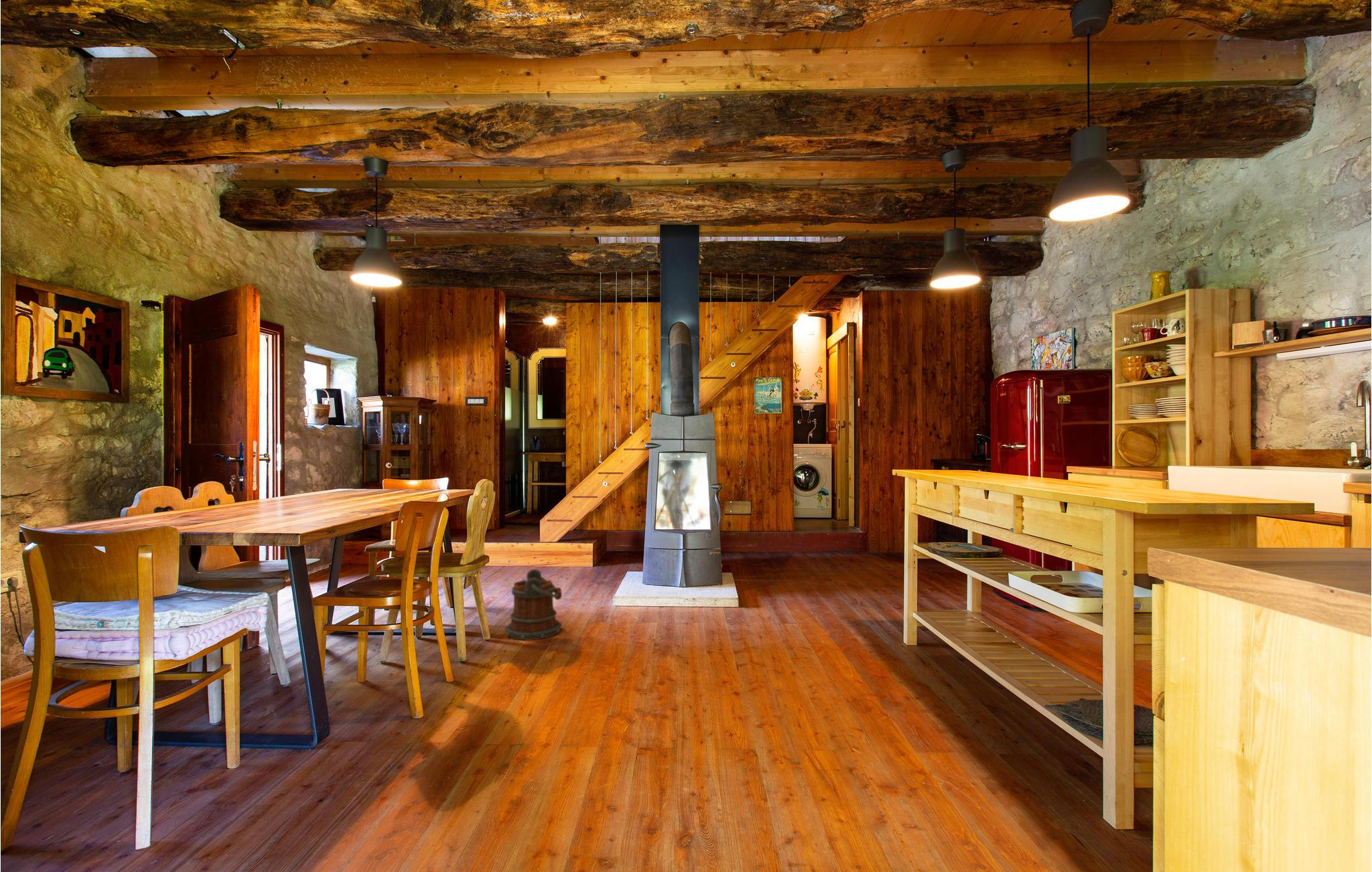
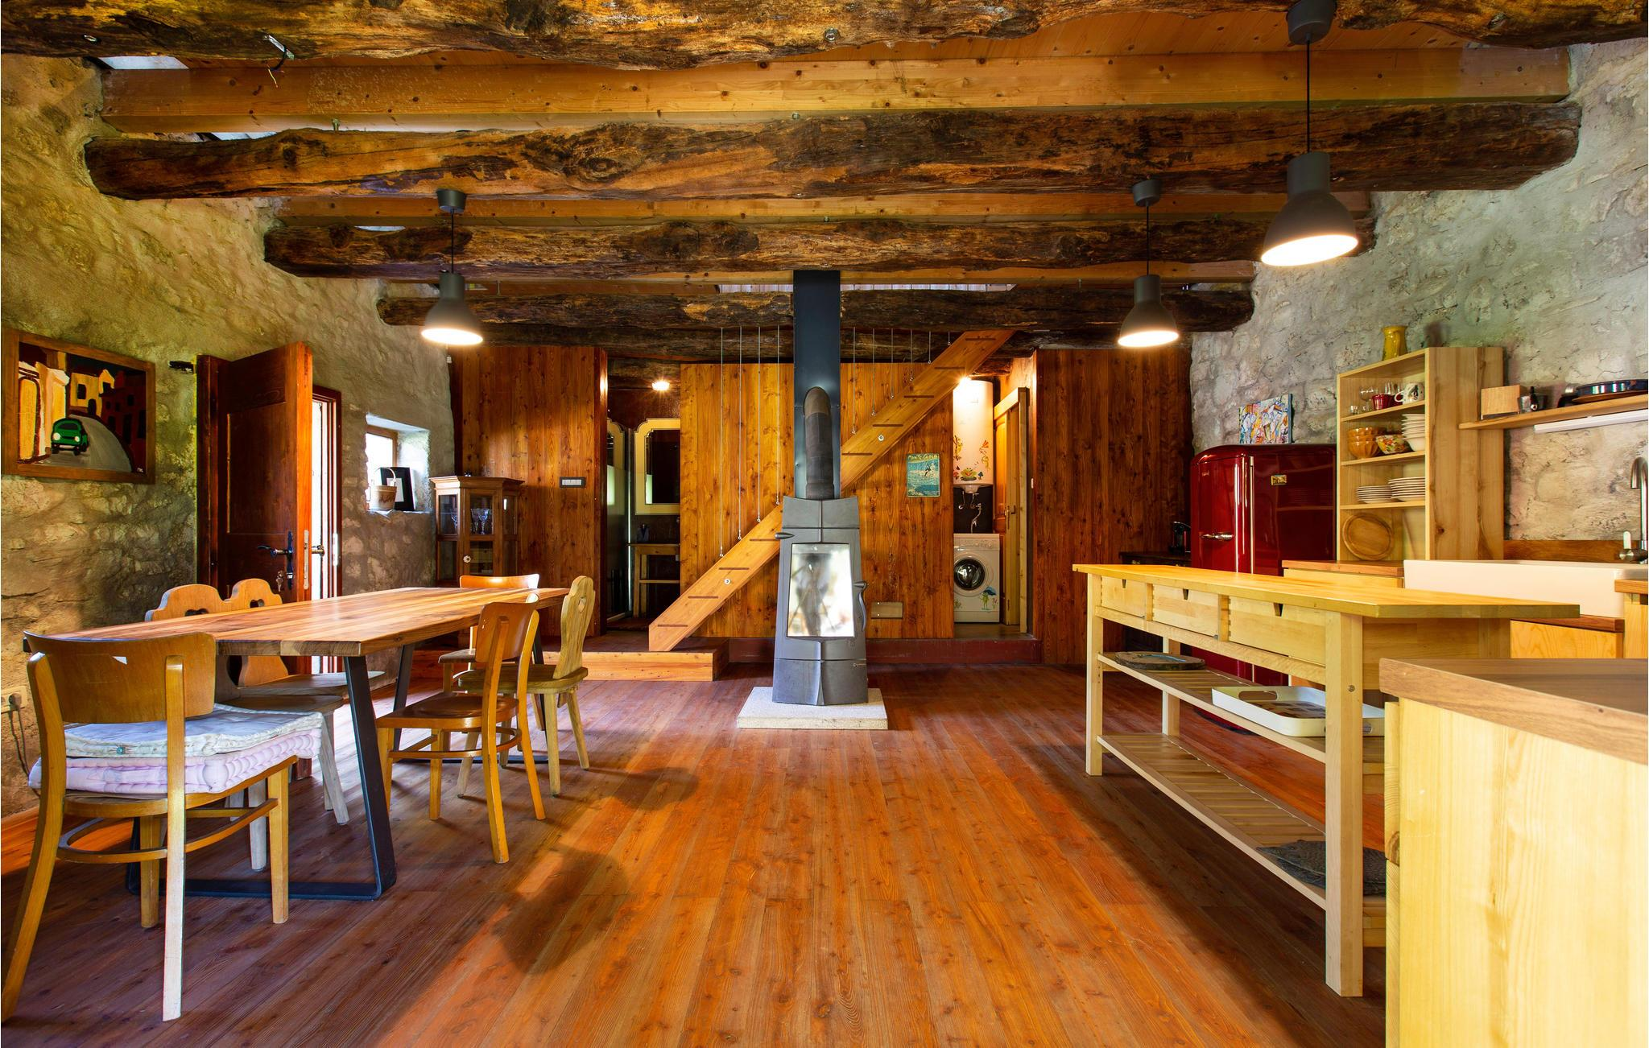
- bucket (533, 602)
